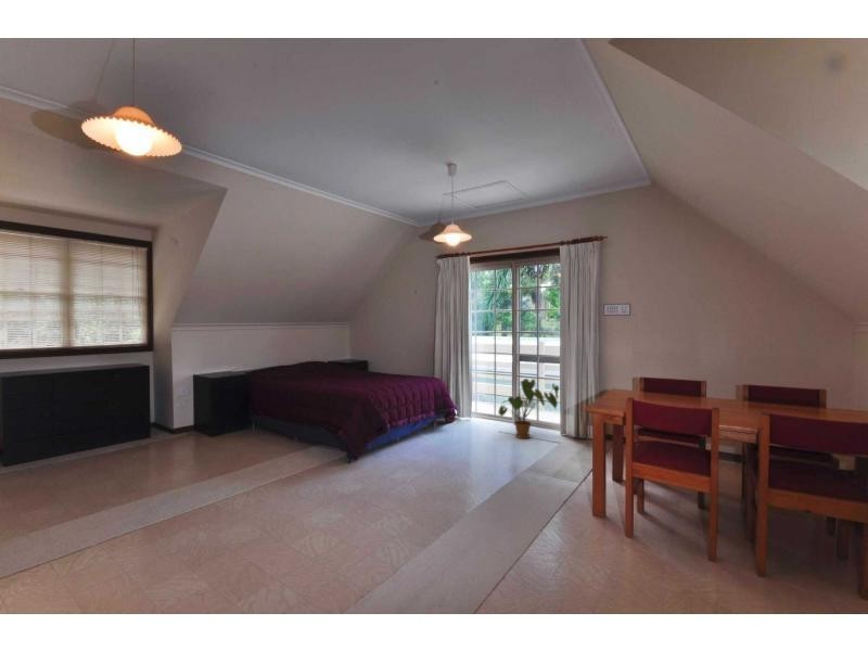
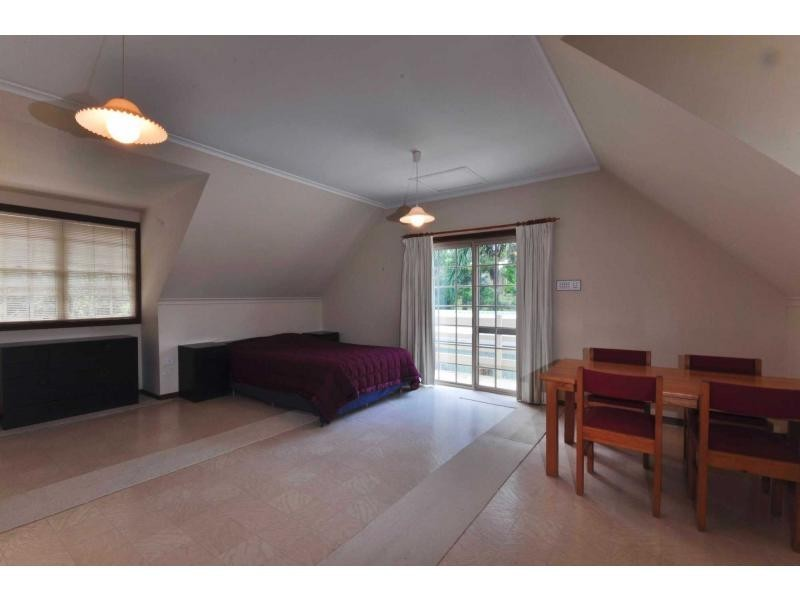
- house plant (531, 408)
